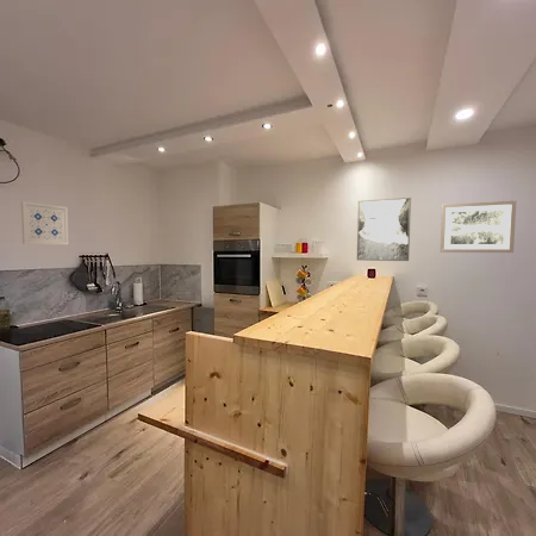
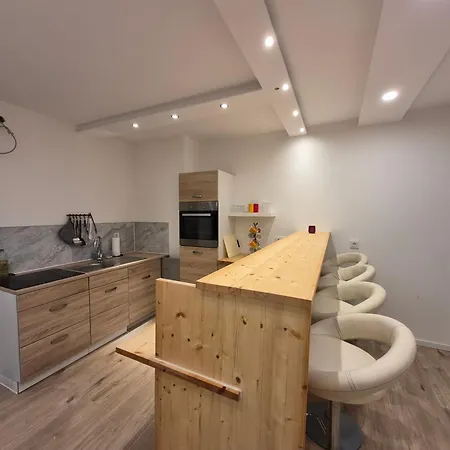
- wall art (45, 224)
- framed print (382, 230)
- wall art (475, 228)
